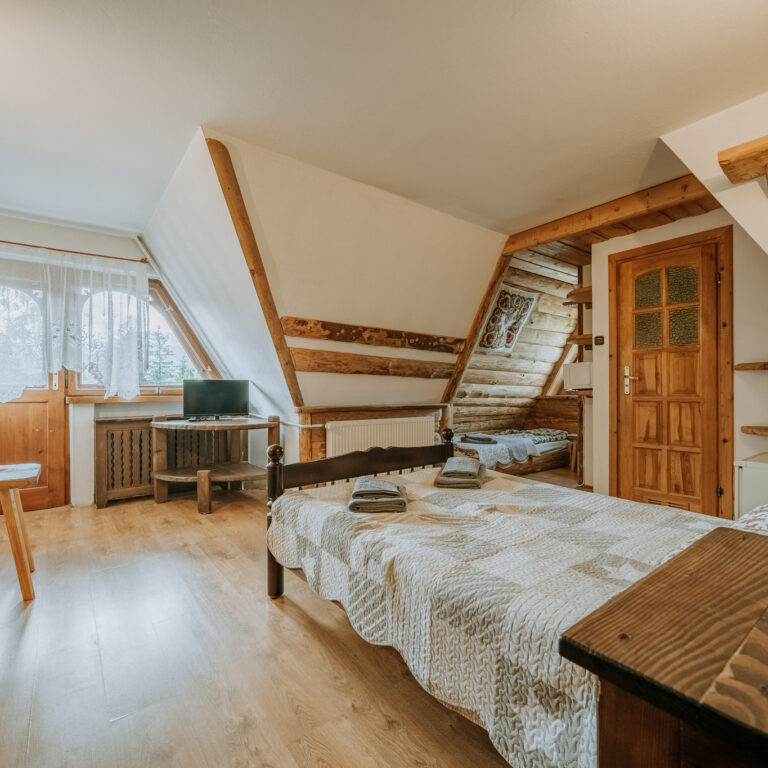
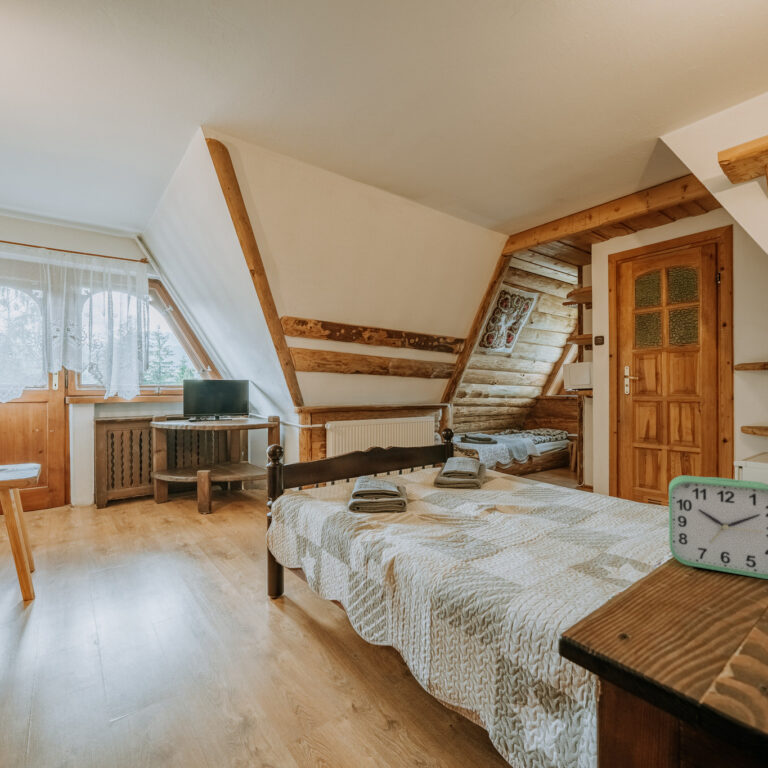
+ alarm clock (723, 522)
